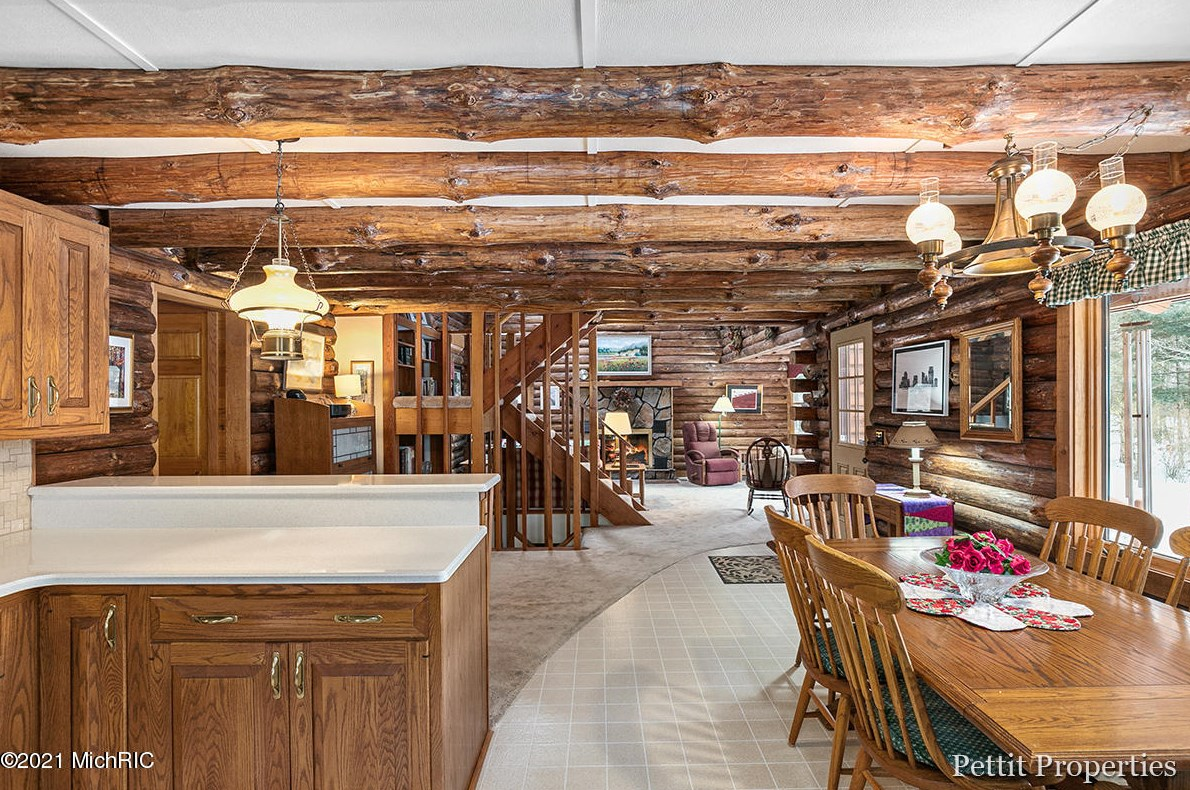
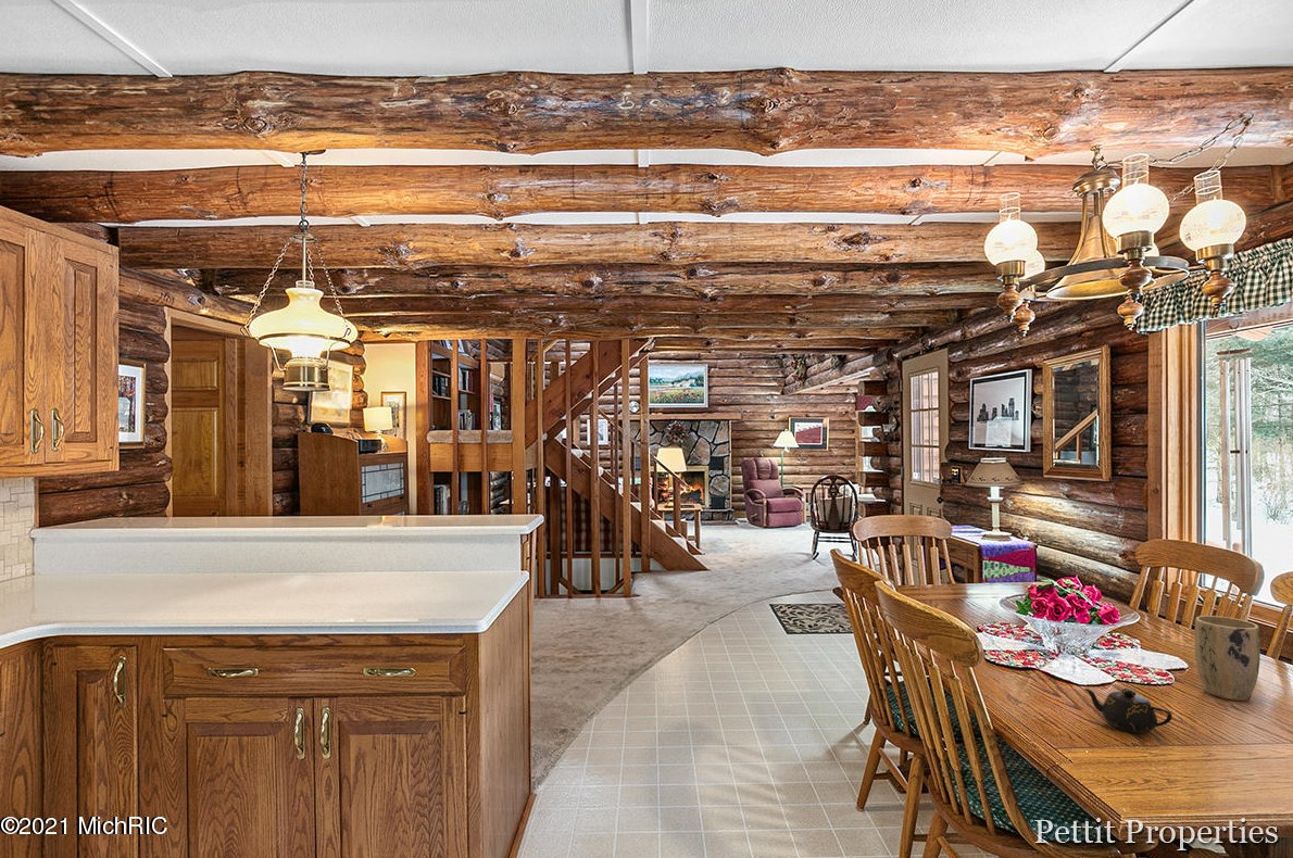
+ plant pot (1227, 657)
+ teapot (1126, 707)
